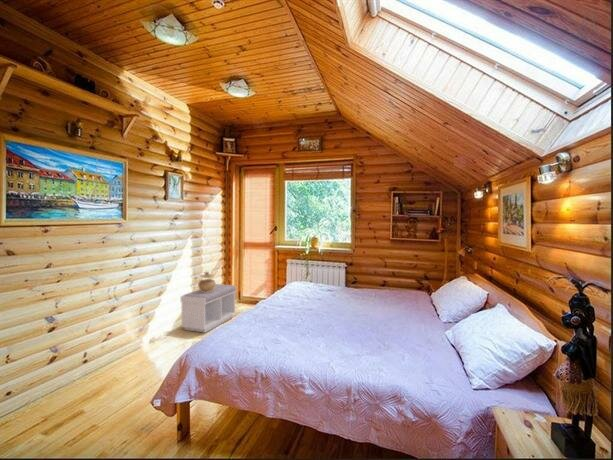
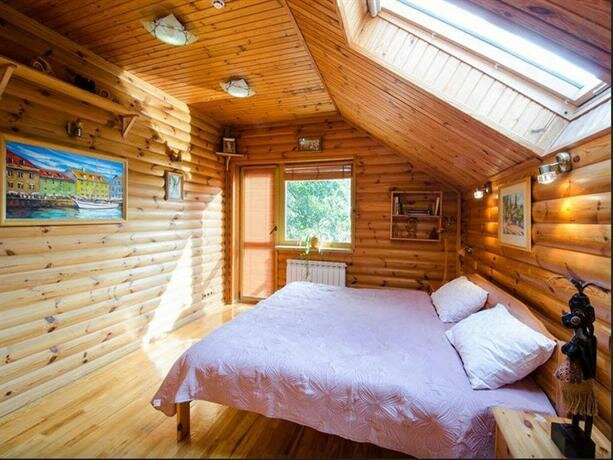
- bench (210, 306)
- ceramic pot (207, 281)
